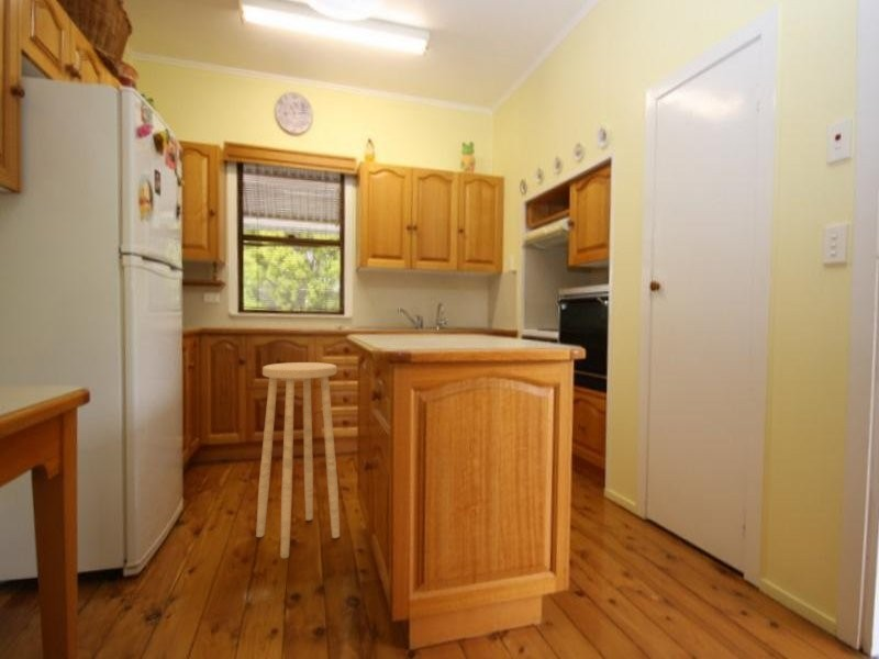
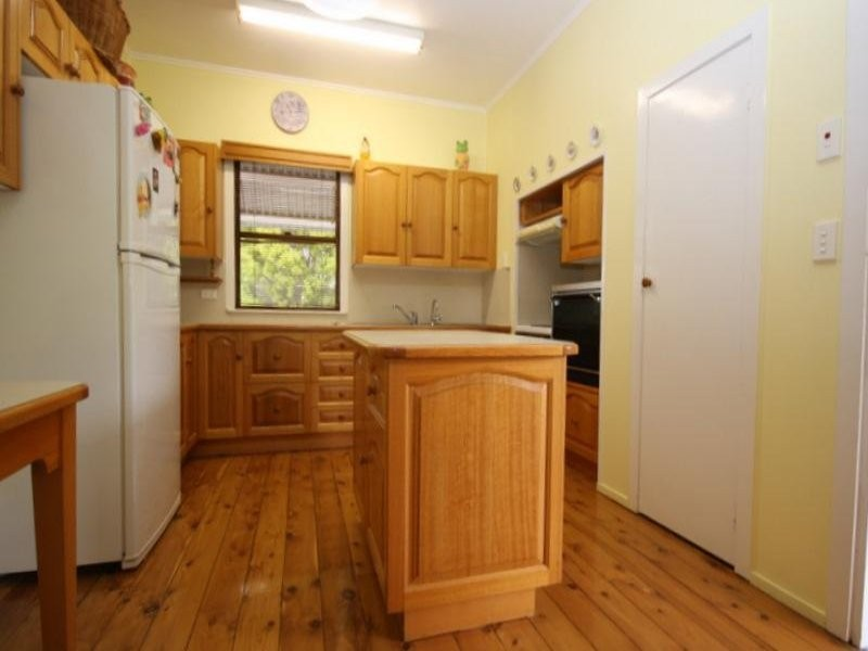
- stool (304, 451)
